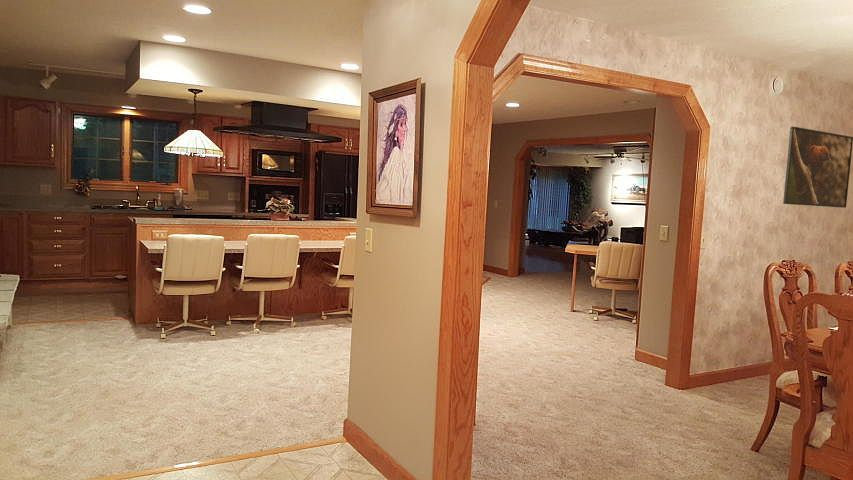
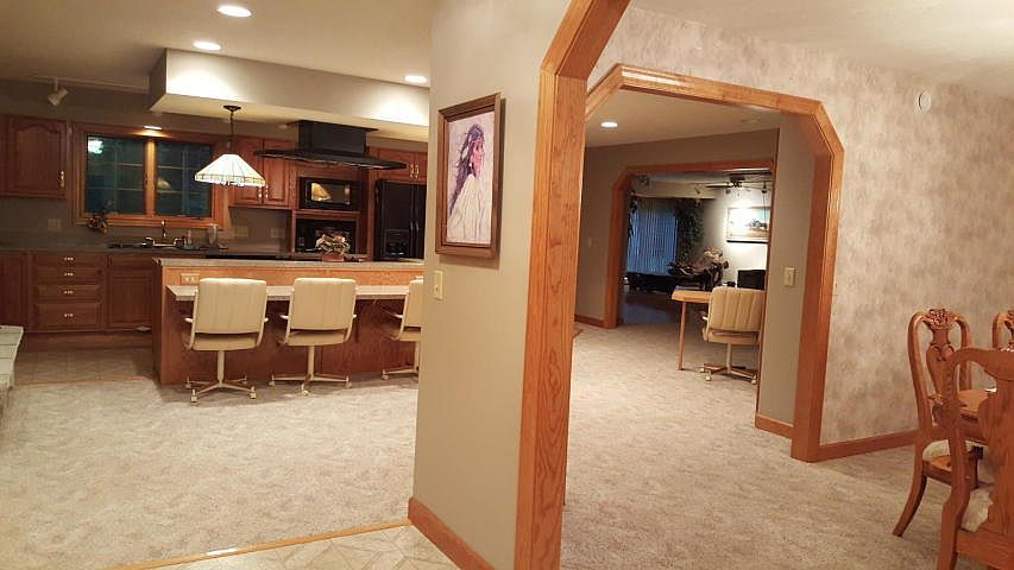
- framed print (819, 169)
